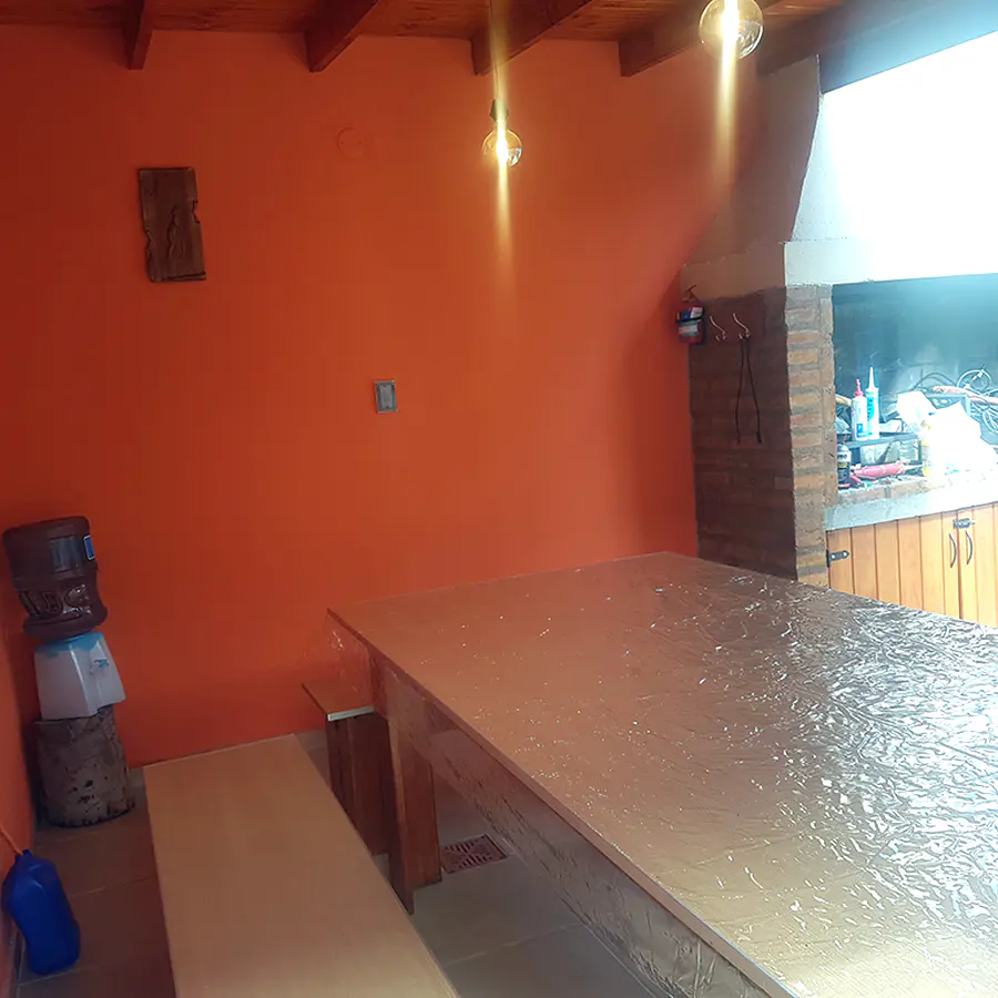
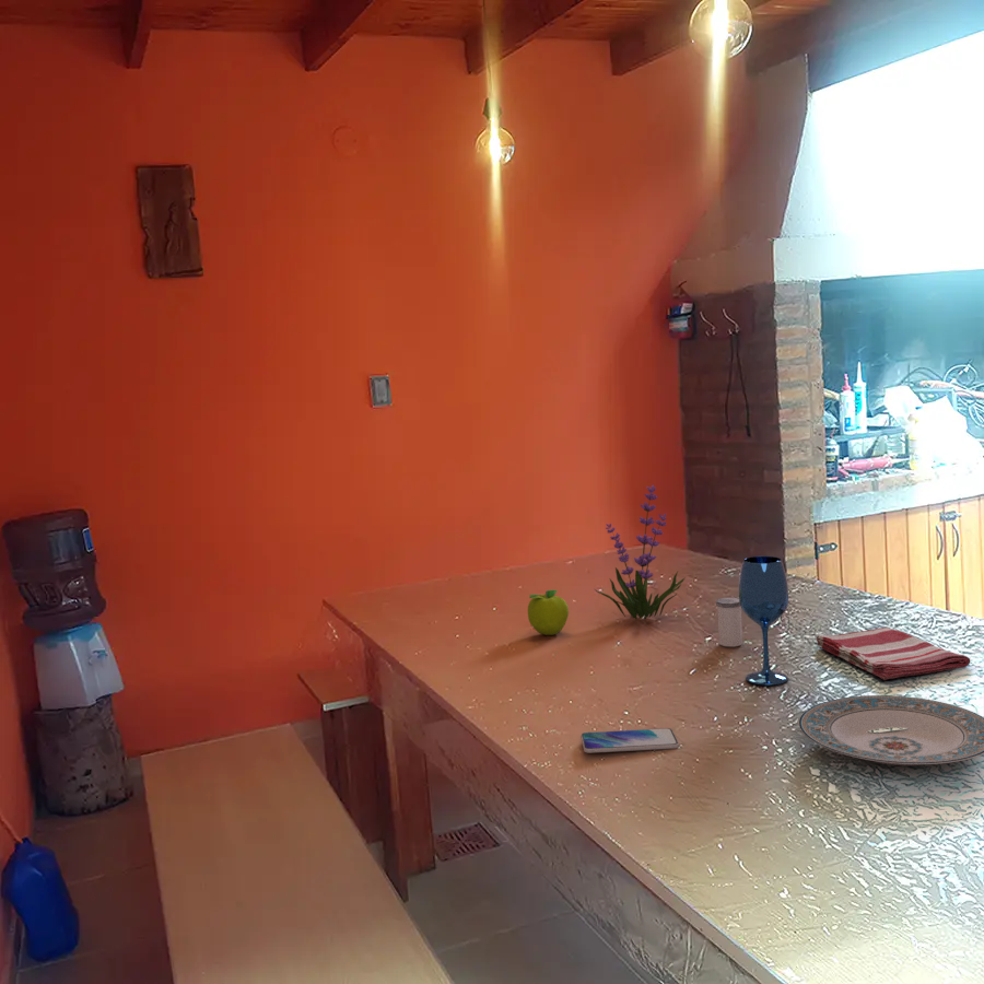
+ plate (895, 737)
+ plant (641, 555)
+ smartphone (629, 740)
+ fruit (548, 612)
+ dish towel (888, 648)
+ wineglass (764, 619)
+ salt shaker (729, 621)
